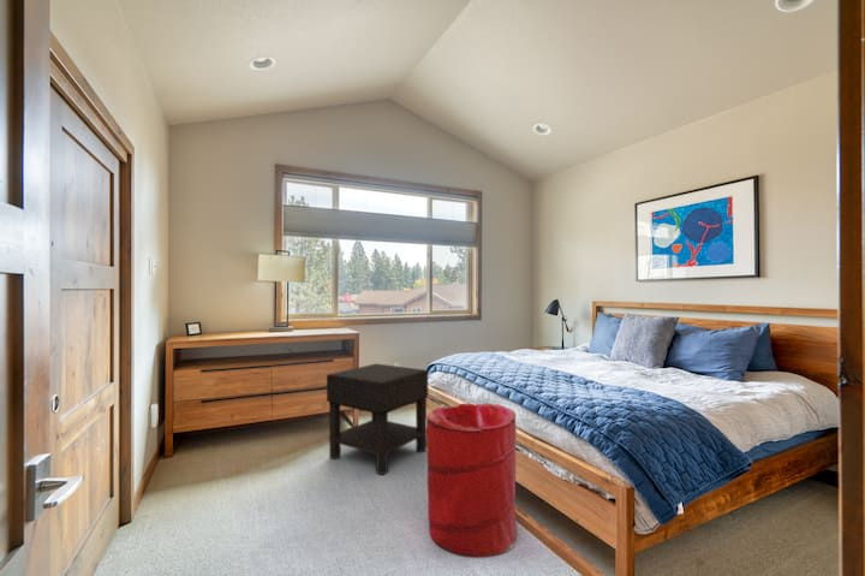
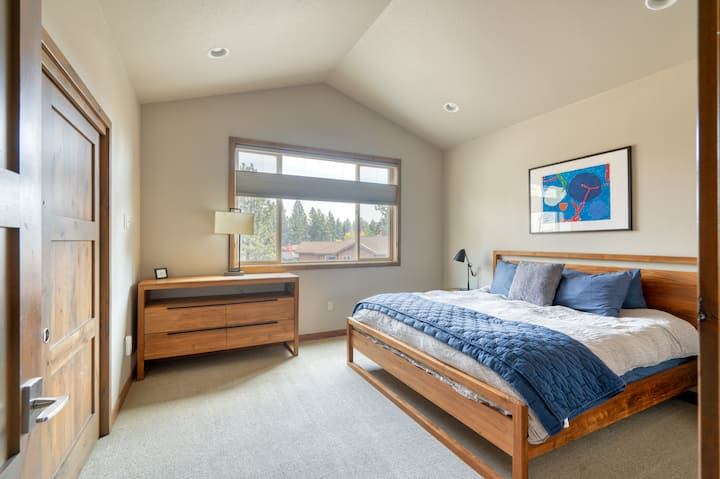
- nightstand (378, 412)
- laundry hamper (471, 468)
